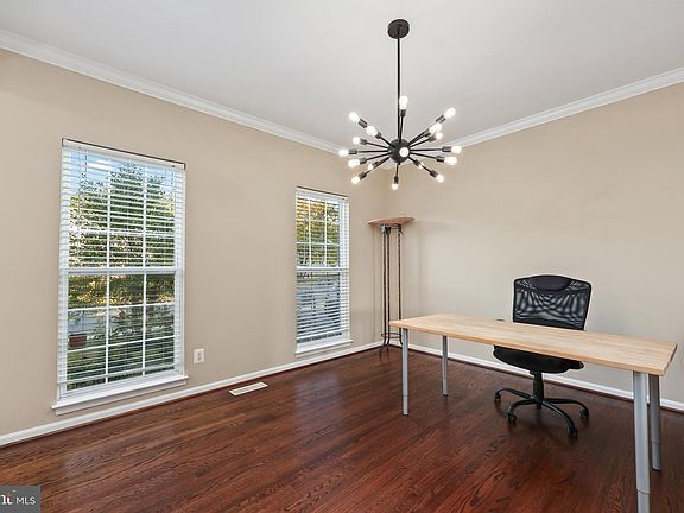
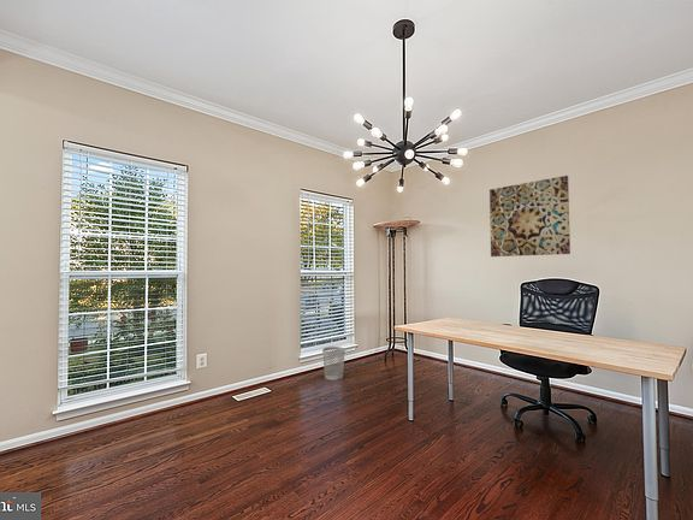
+ wall art (526, 219)
+ wastebasket (333, 362)
